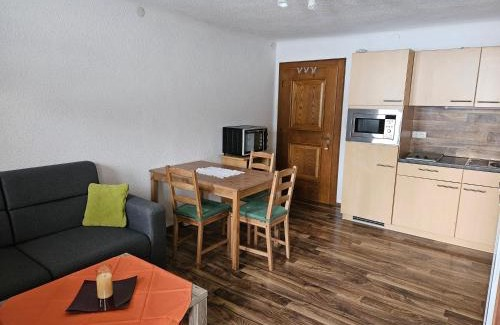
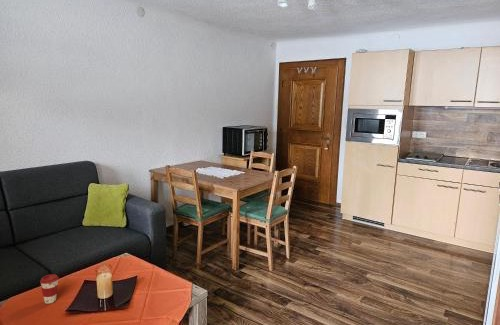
+ coffee cup (49, 289)
